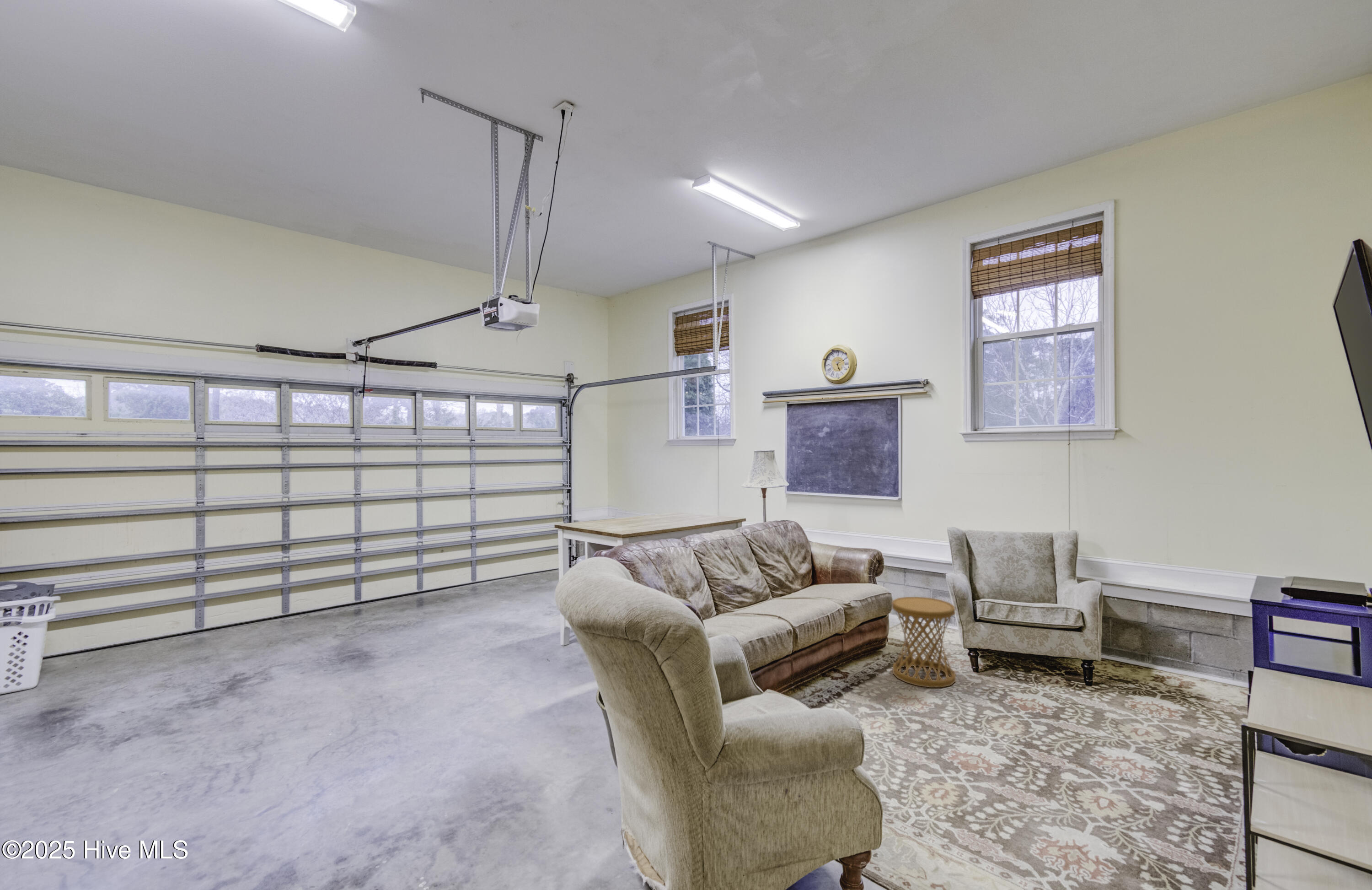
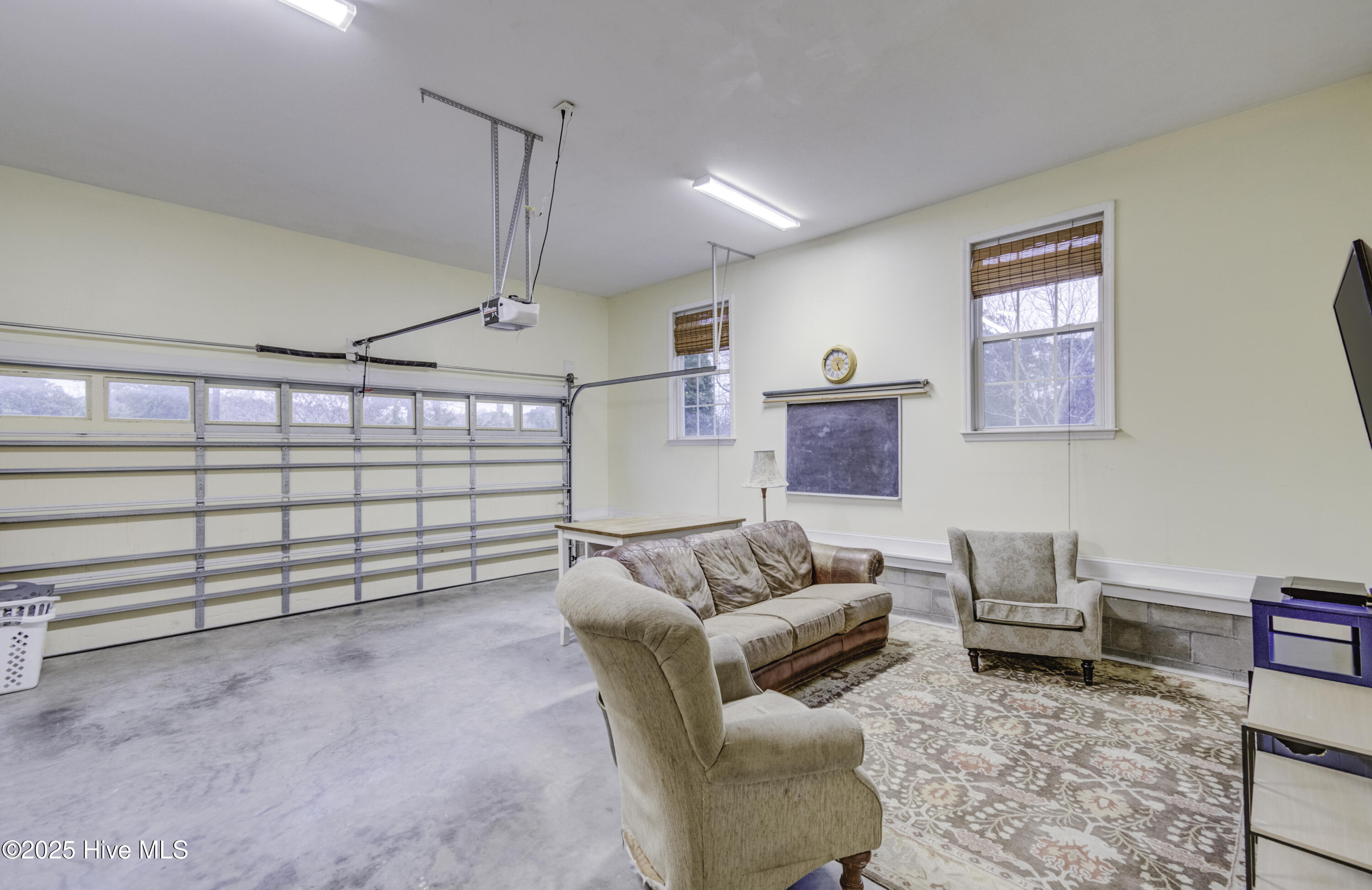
- side table (923, 640)
